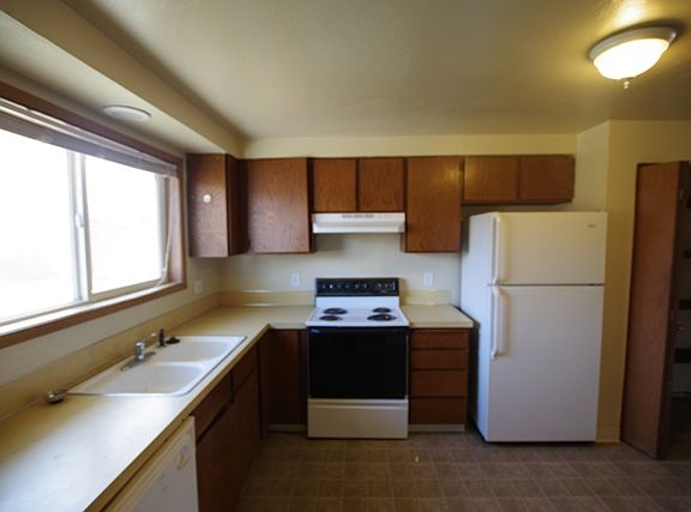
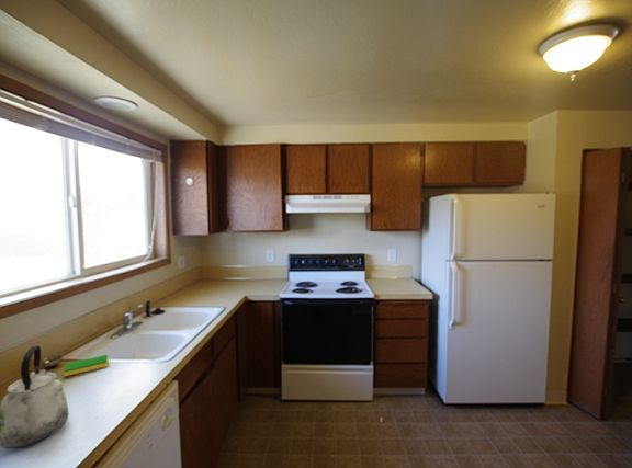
+ kettle (35, 387)
+ dish sponge (87, 365)
